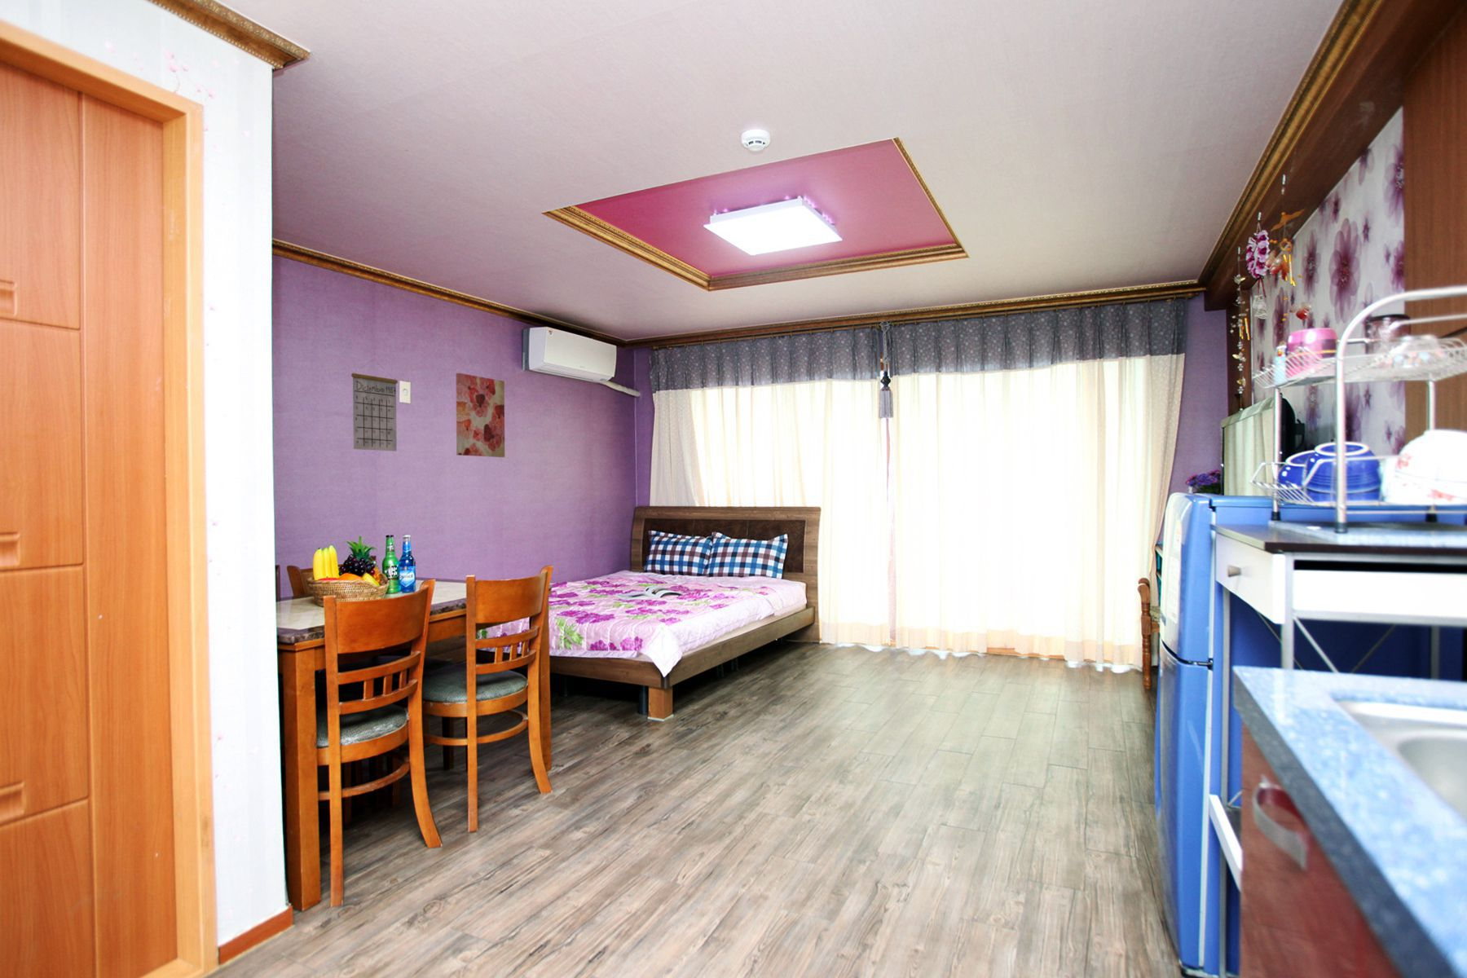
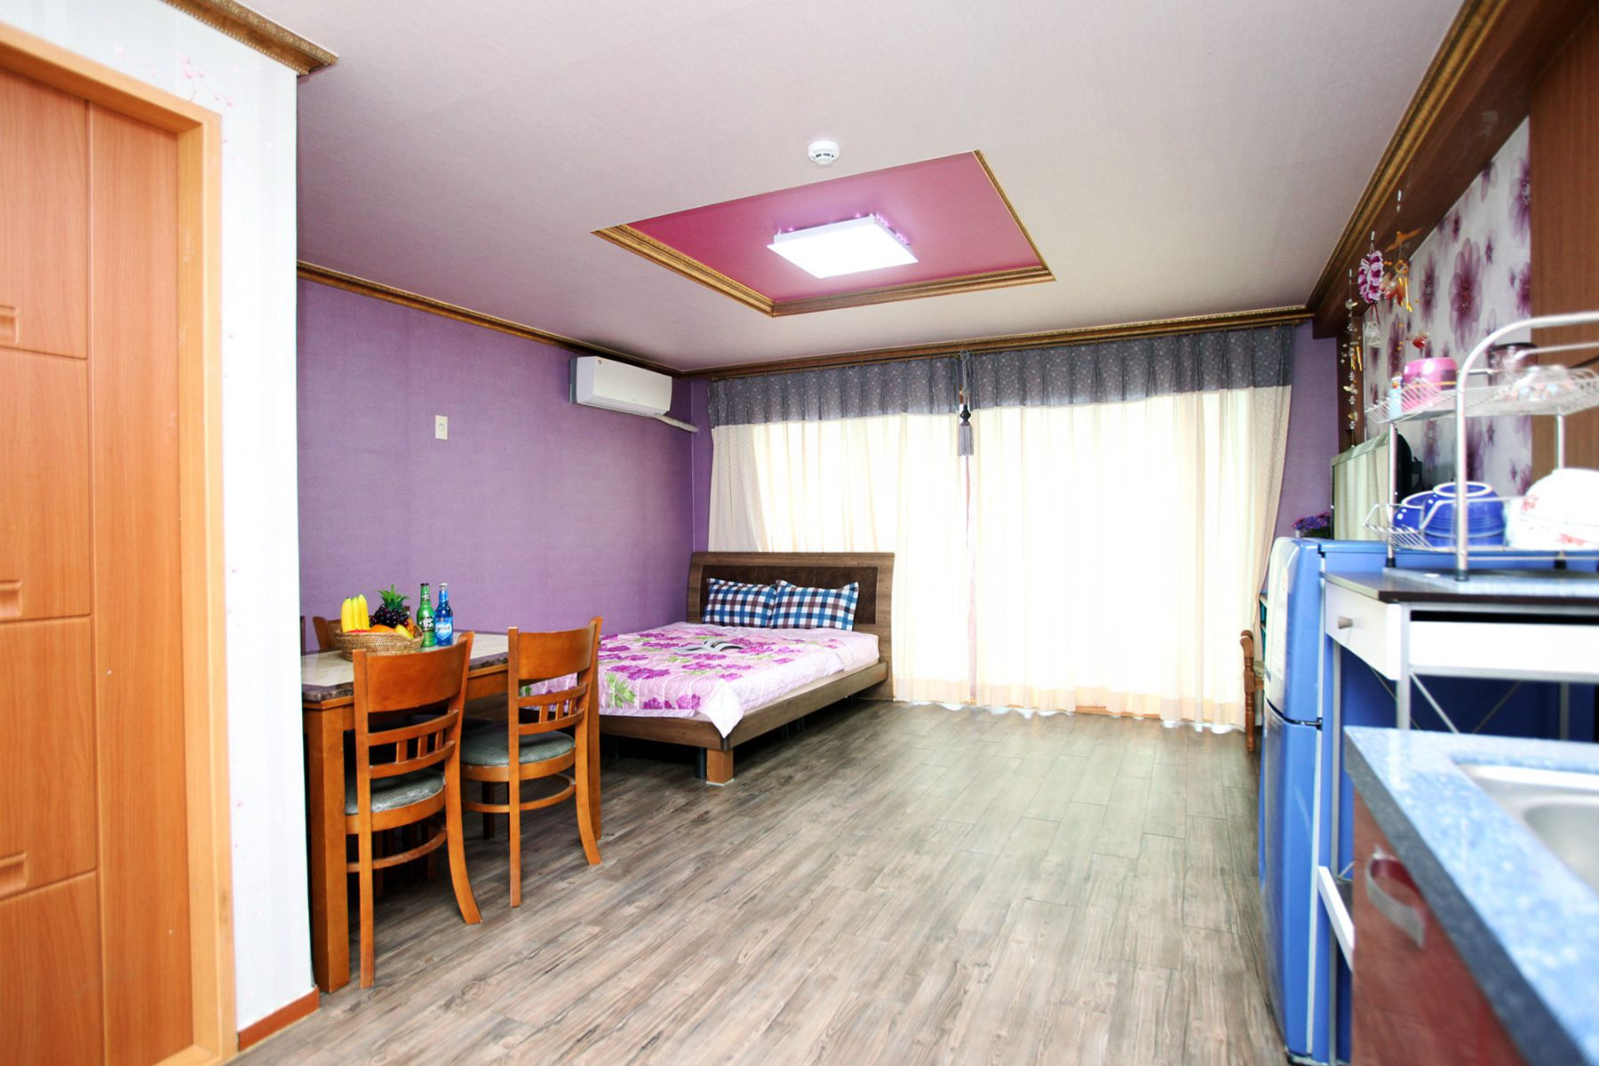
- wall art (481, 417)
- calendar (374, 404)
